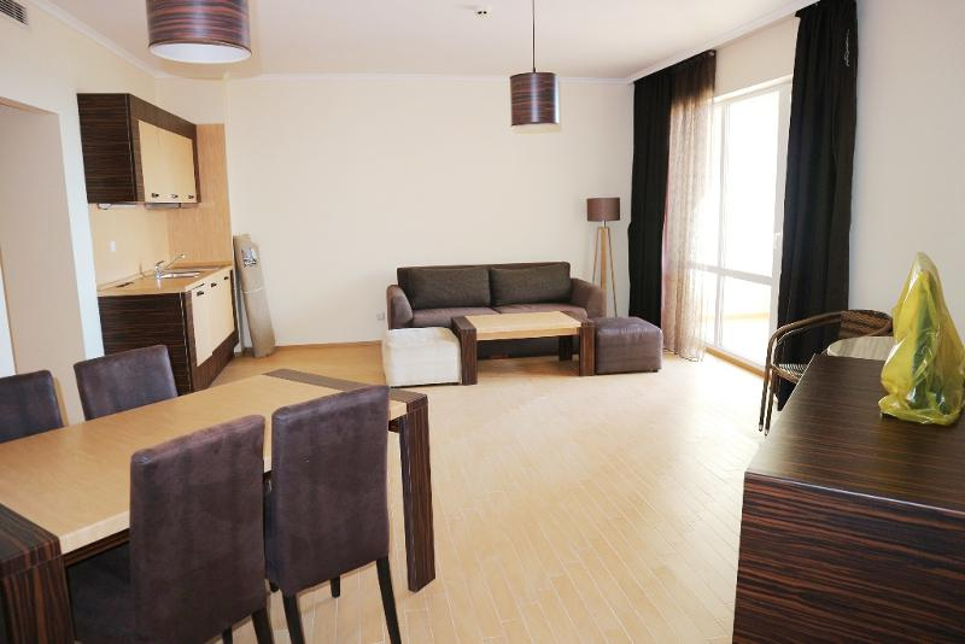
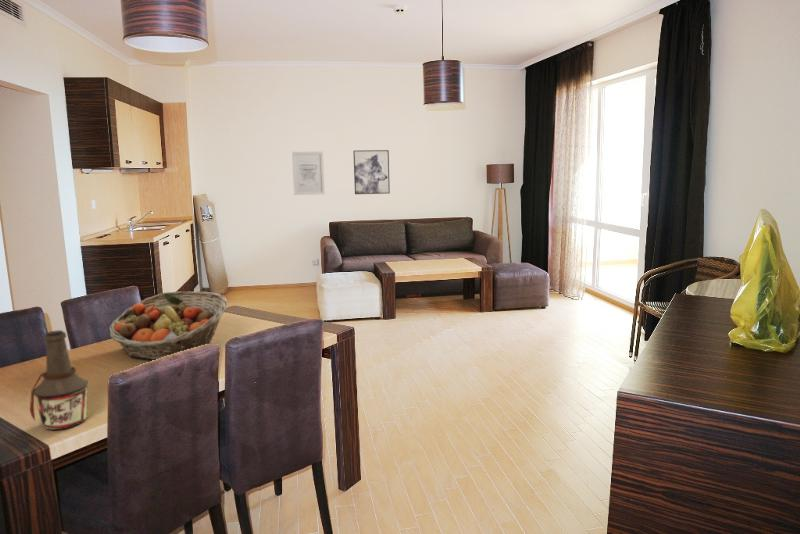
+ wall art (308, 173)
+ wall art (371, 172)
+ bottle (57, 378)
+ fruit basket (170, 324)
